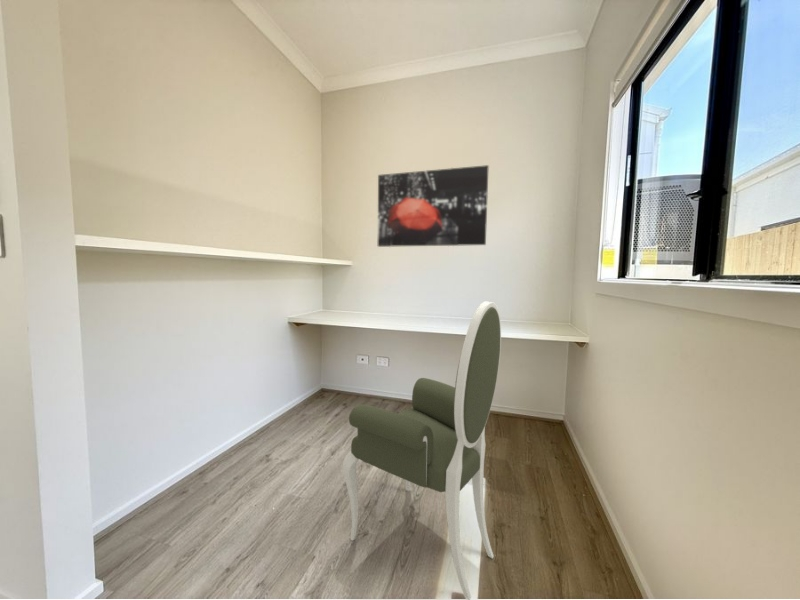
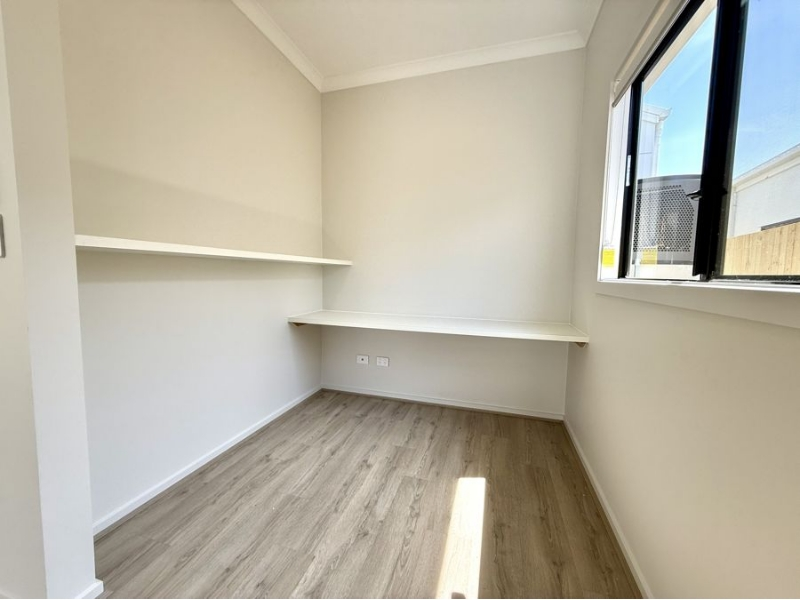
- wall art (429, 208)
- armchair (426, 421)
